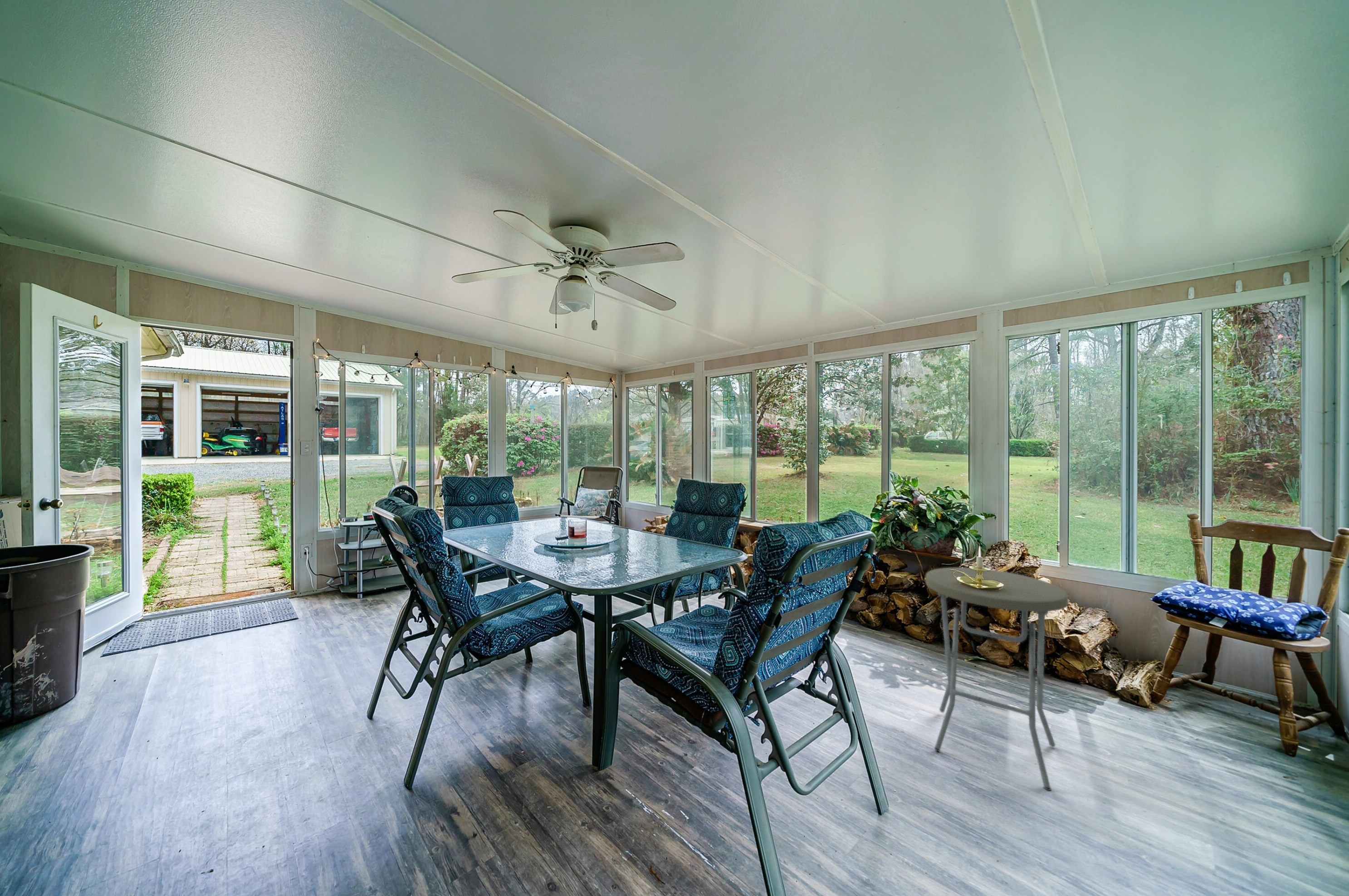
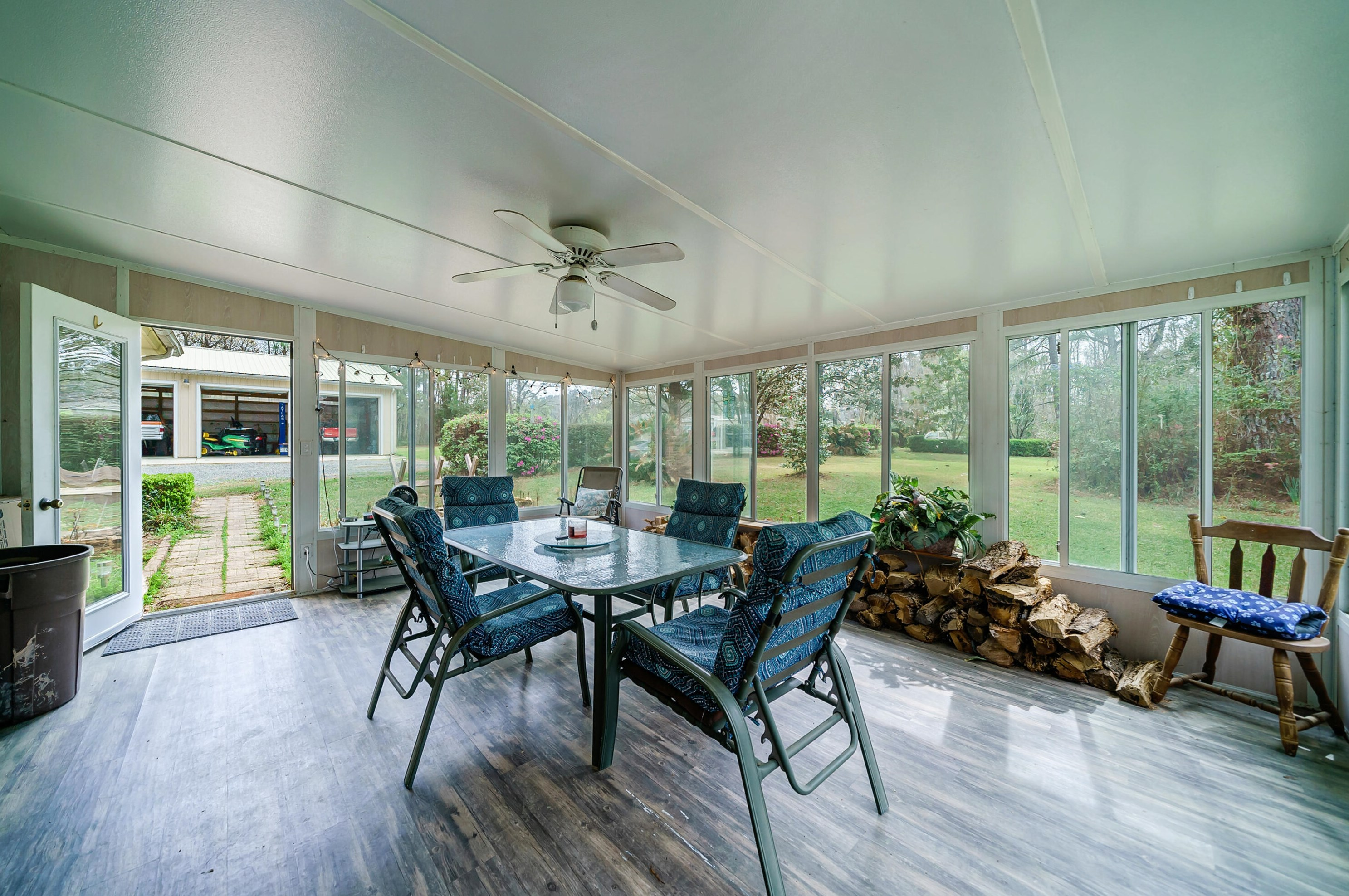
- side table (997, 638)
- candle holder (976, 565)
